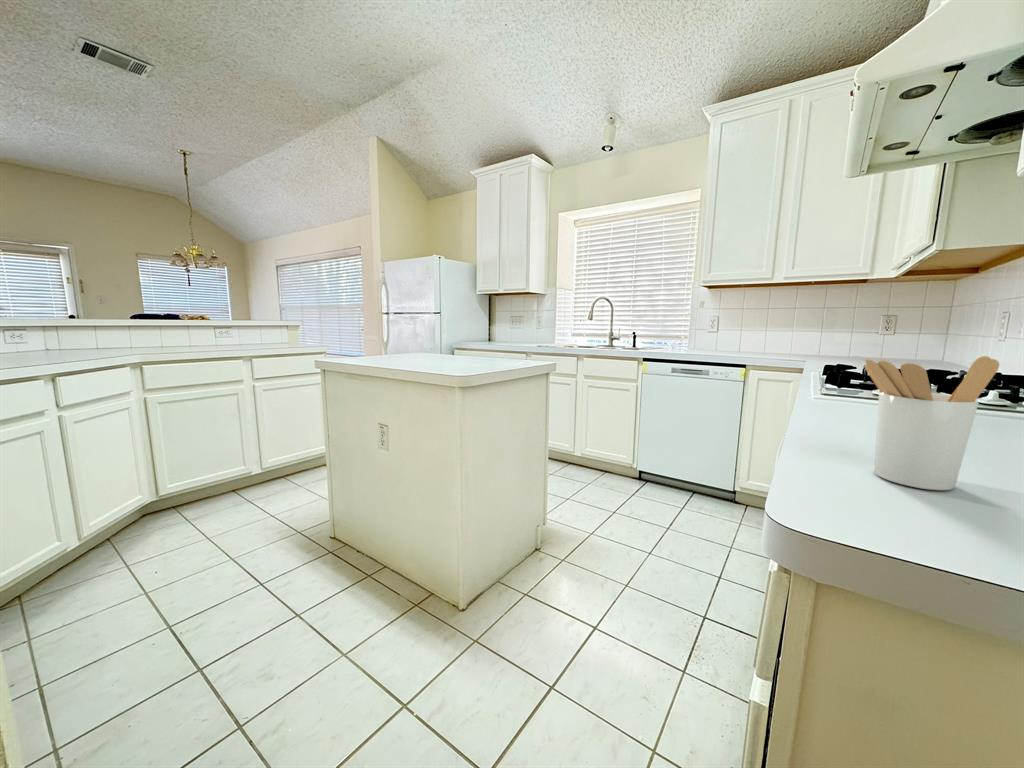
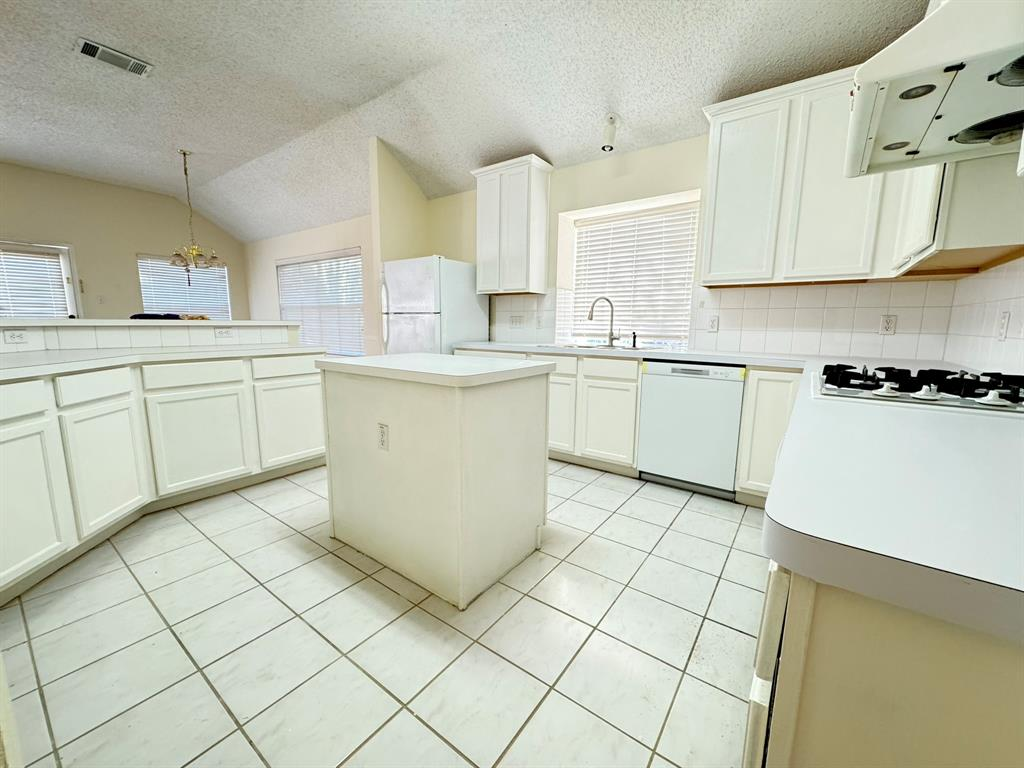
- utensil holder (911, 418)
